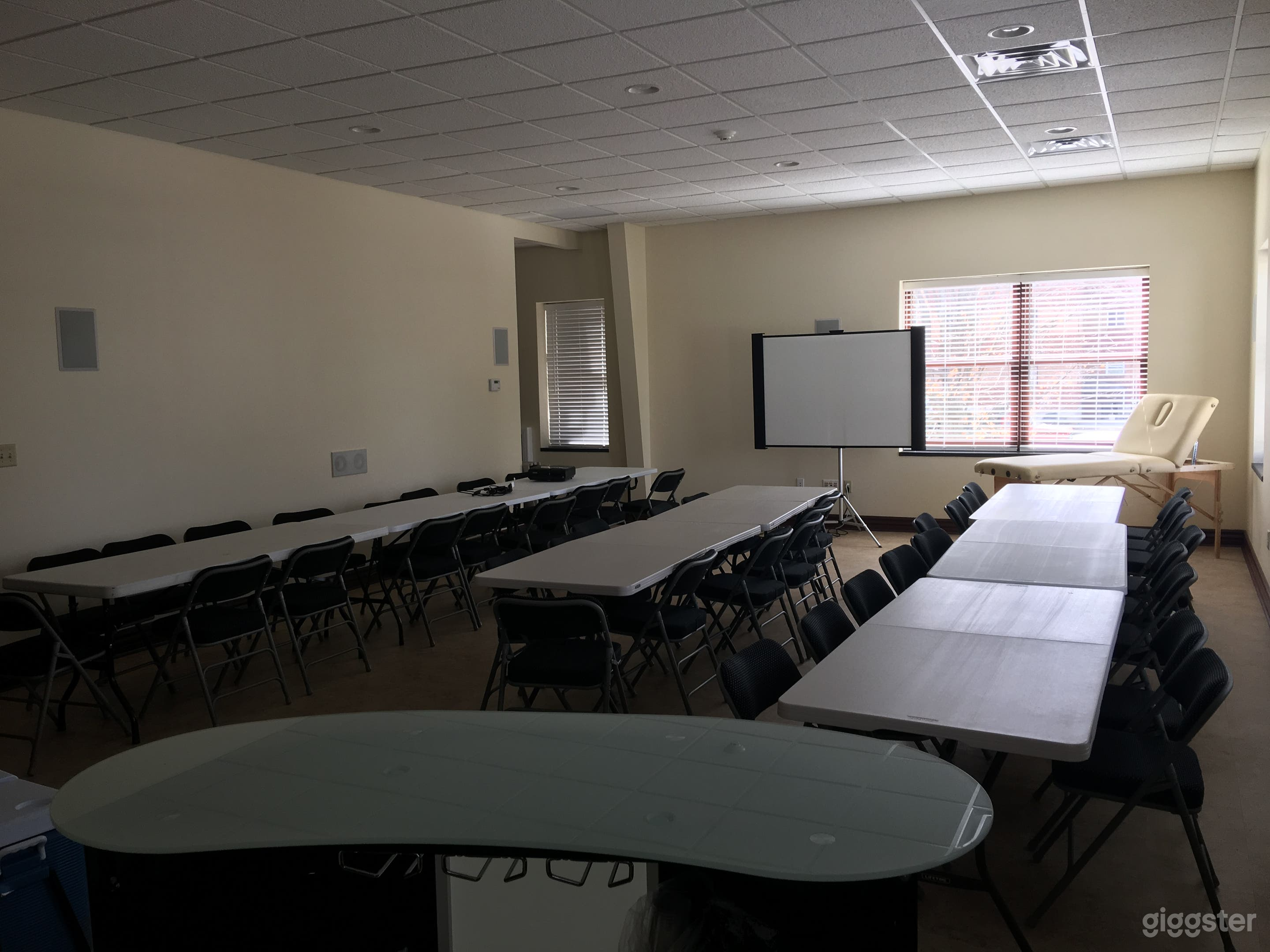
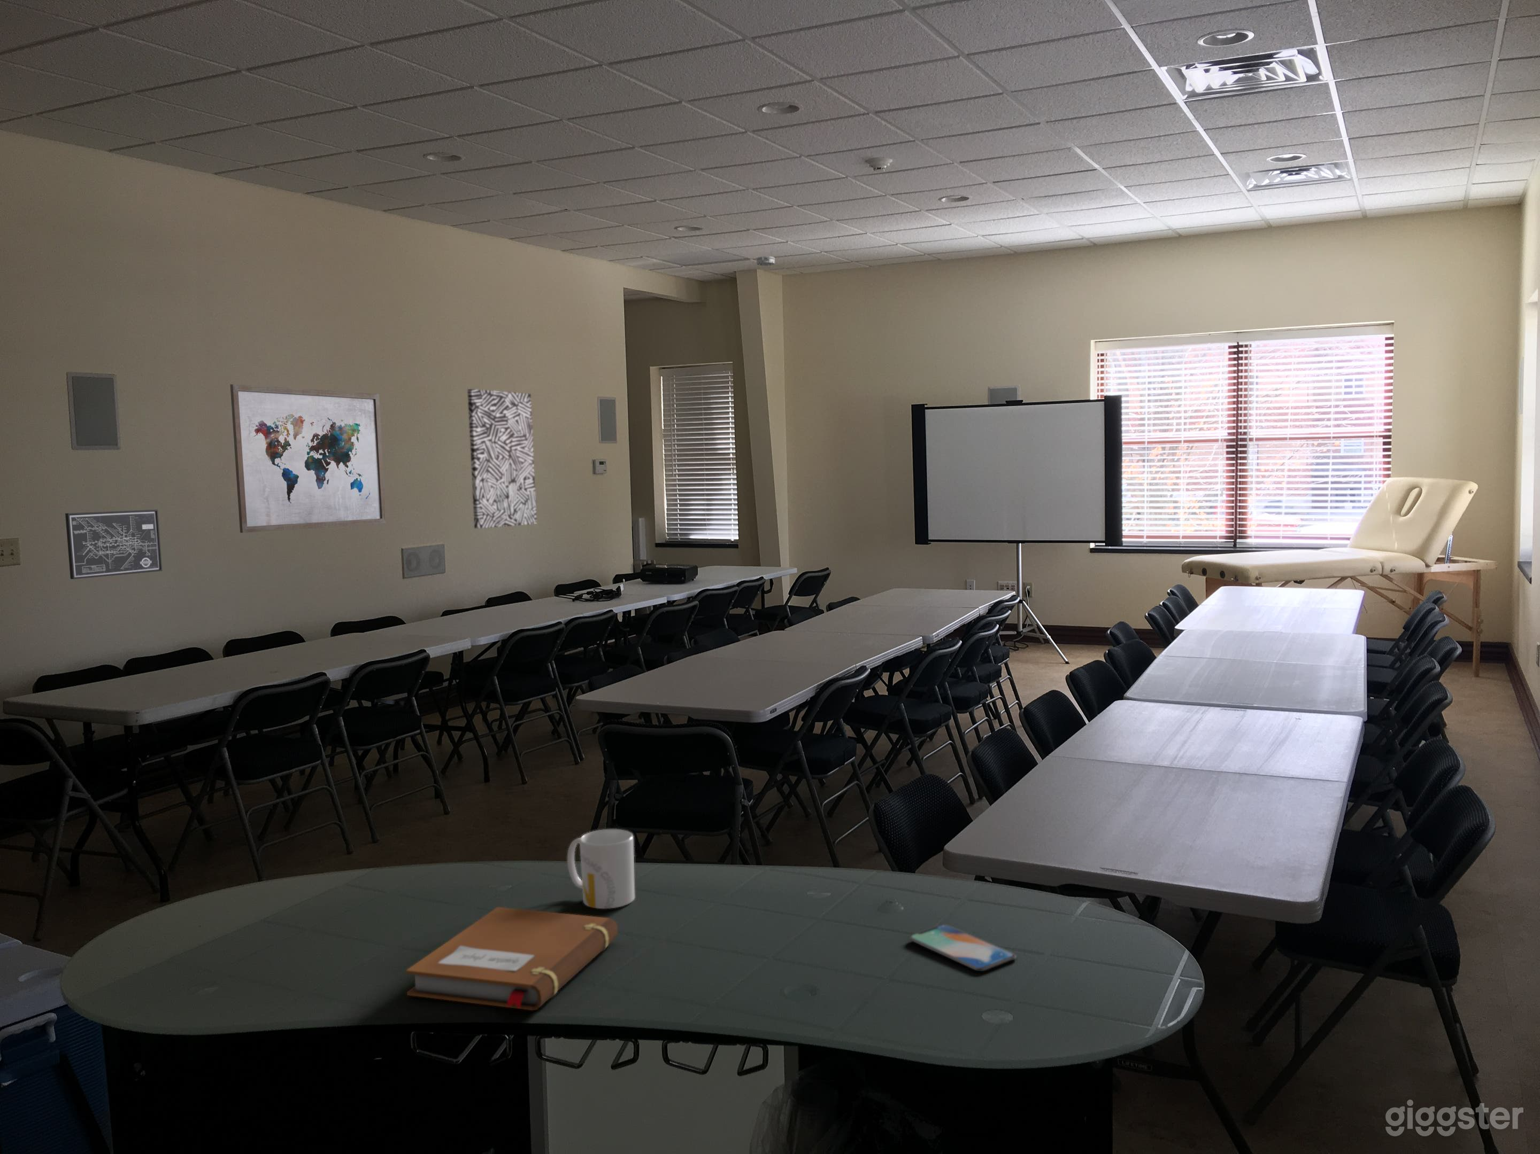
+ wall art (115, 543)
+ smoke detector (765, 261)
+ wall art (503, 459)
+ wall art (314, 459)
+ mug (598, 868)
+ notebook (515, 956)
+ smartphone (960, 947)
